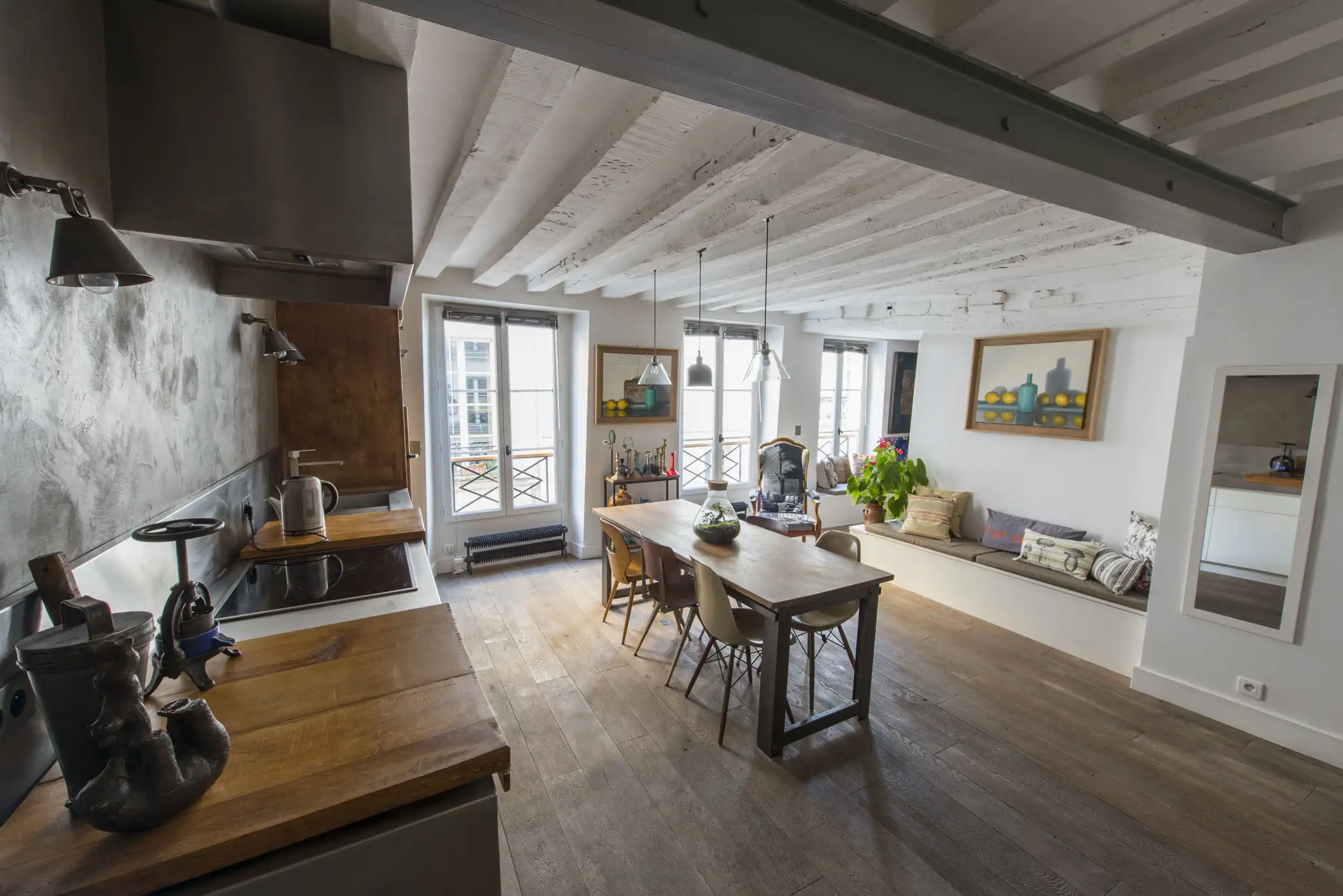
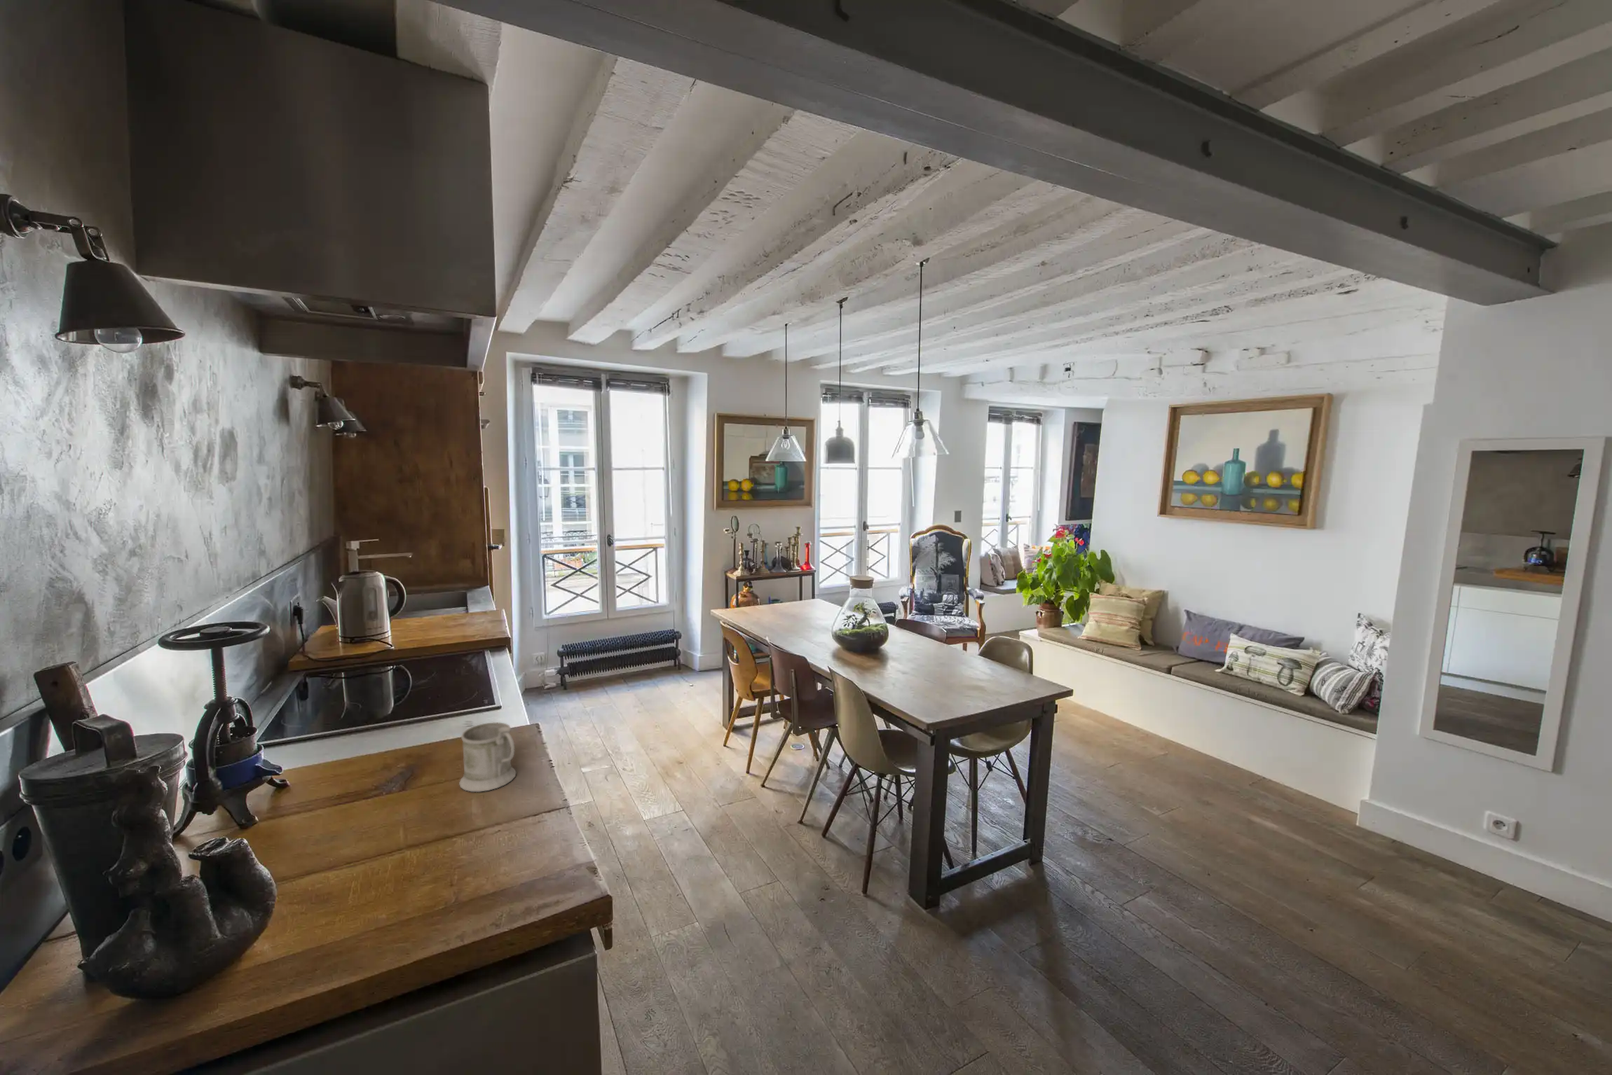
+ mug (492, 752)
